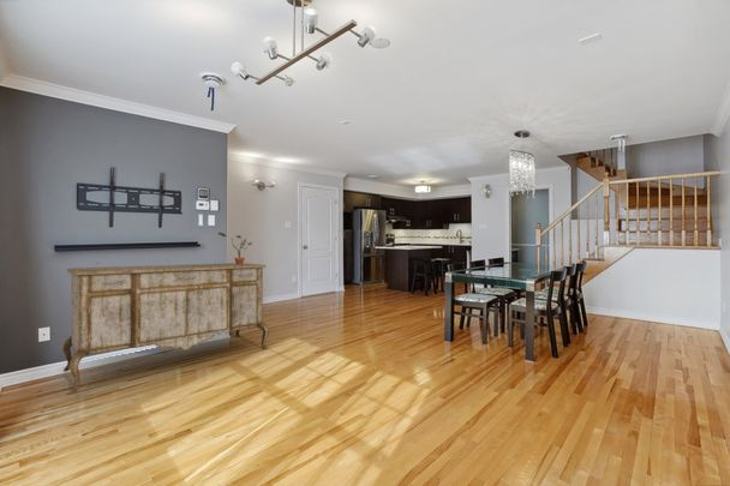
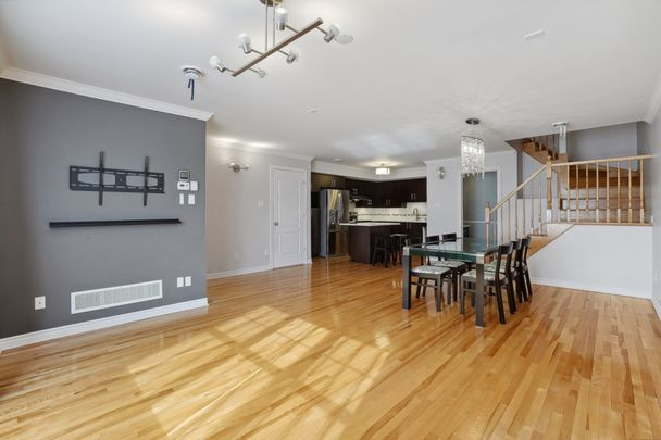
- potted plant (237, 248)
- sideboard (175, 312)
